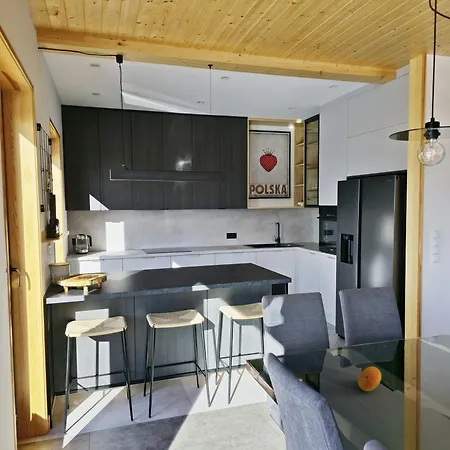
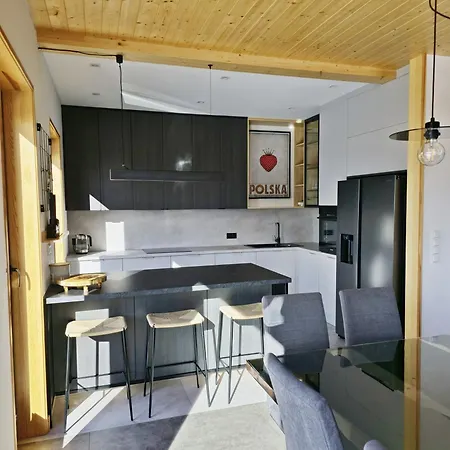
- fruit (370, 377)
